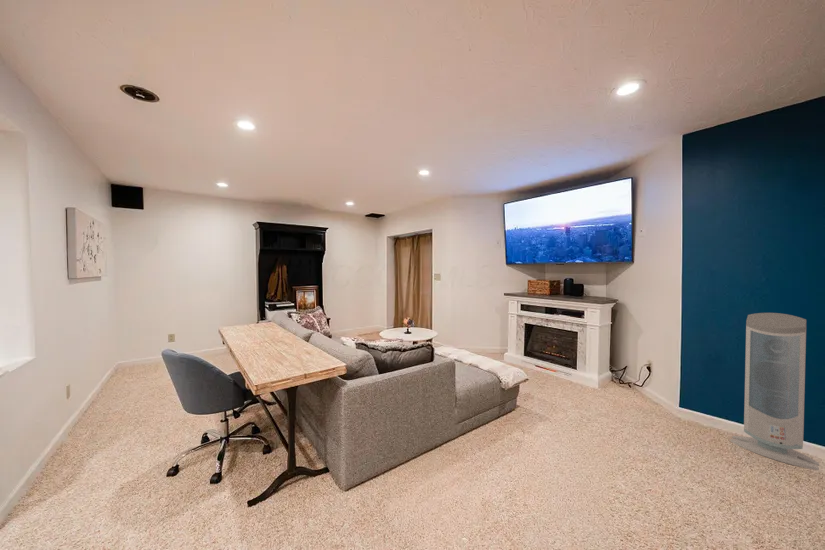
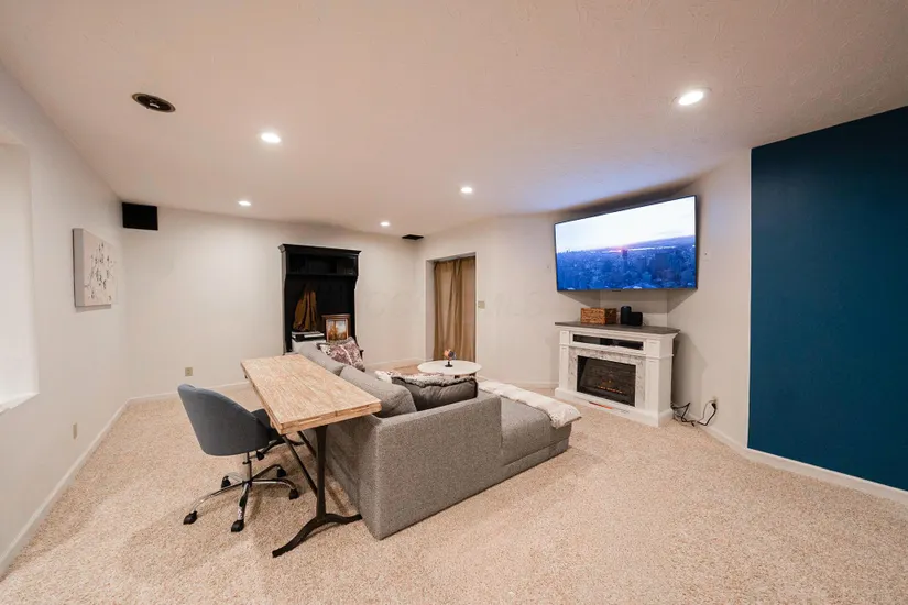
- air purifier (773, 383)
